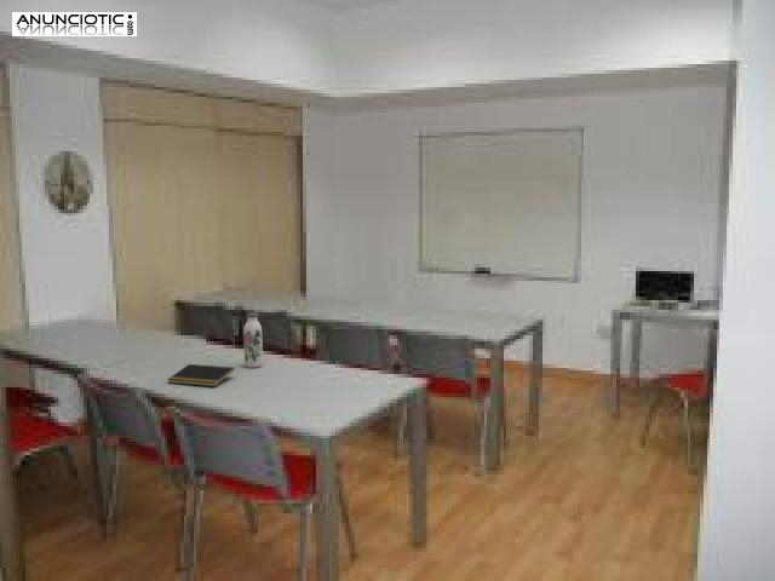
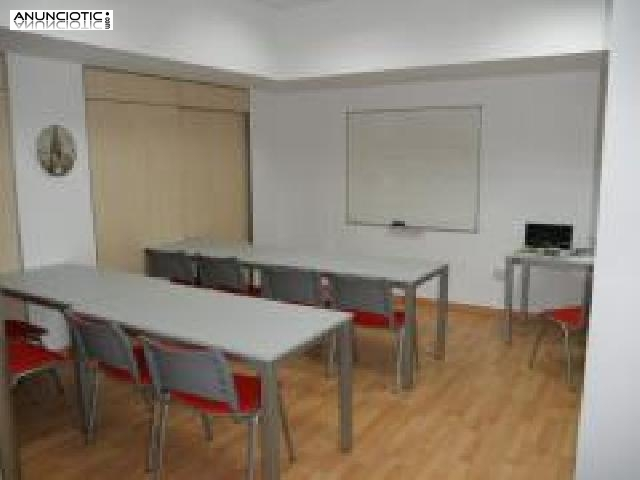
- water bottle (252, 339)
- notepad (201, 374)
